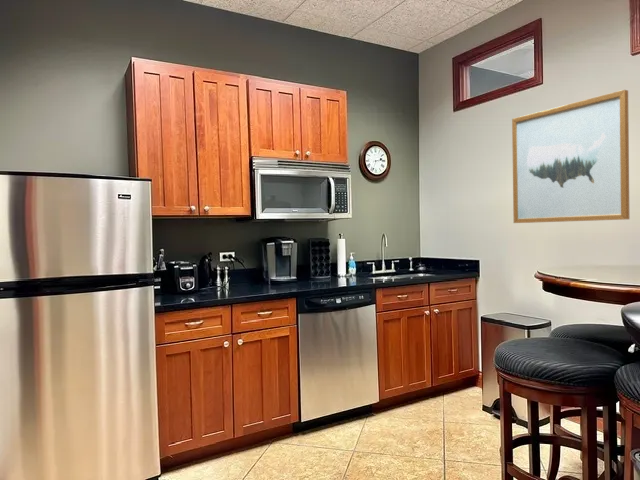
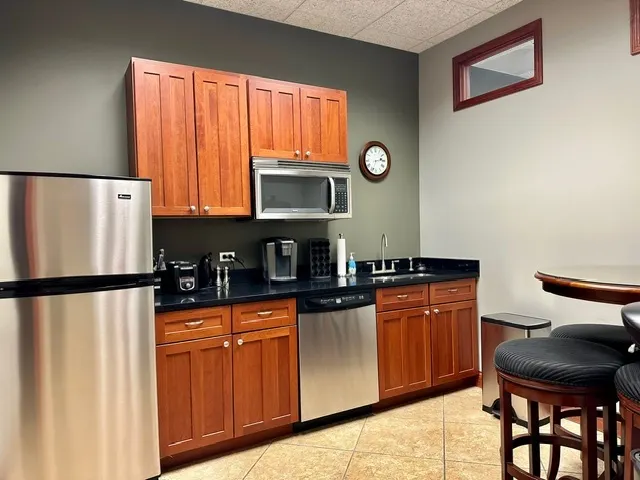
- wall art (564, 163)
